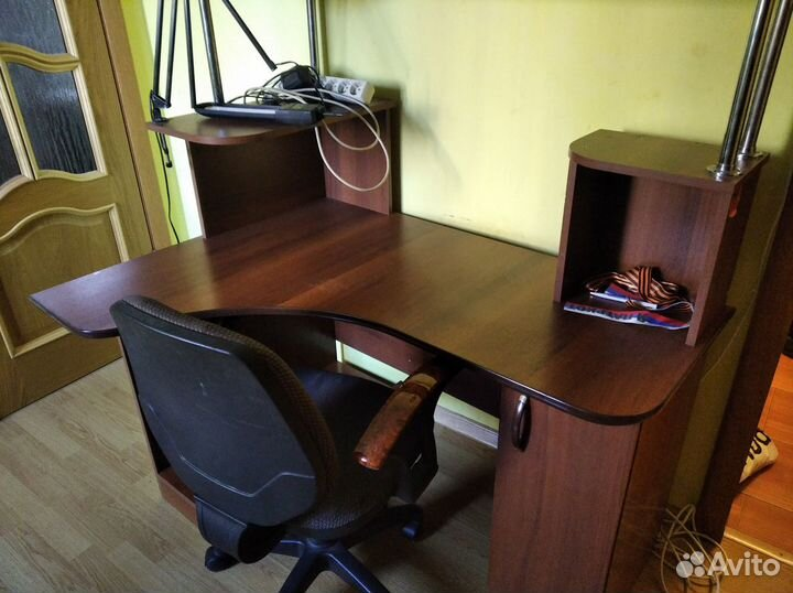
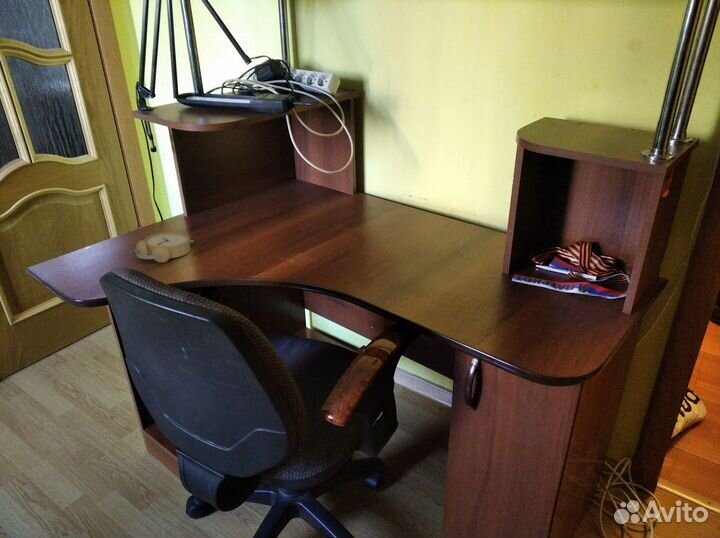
+ alarm clock (162, 246)
